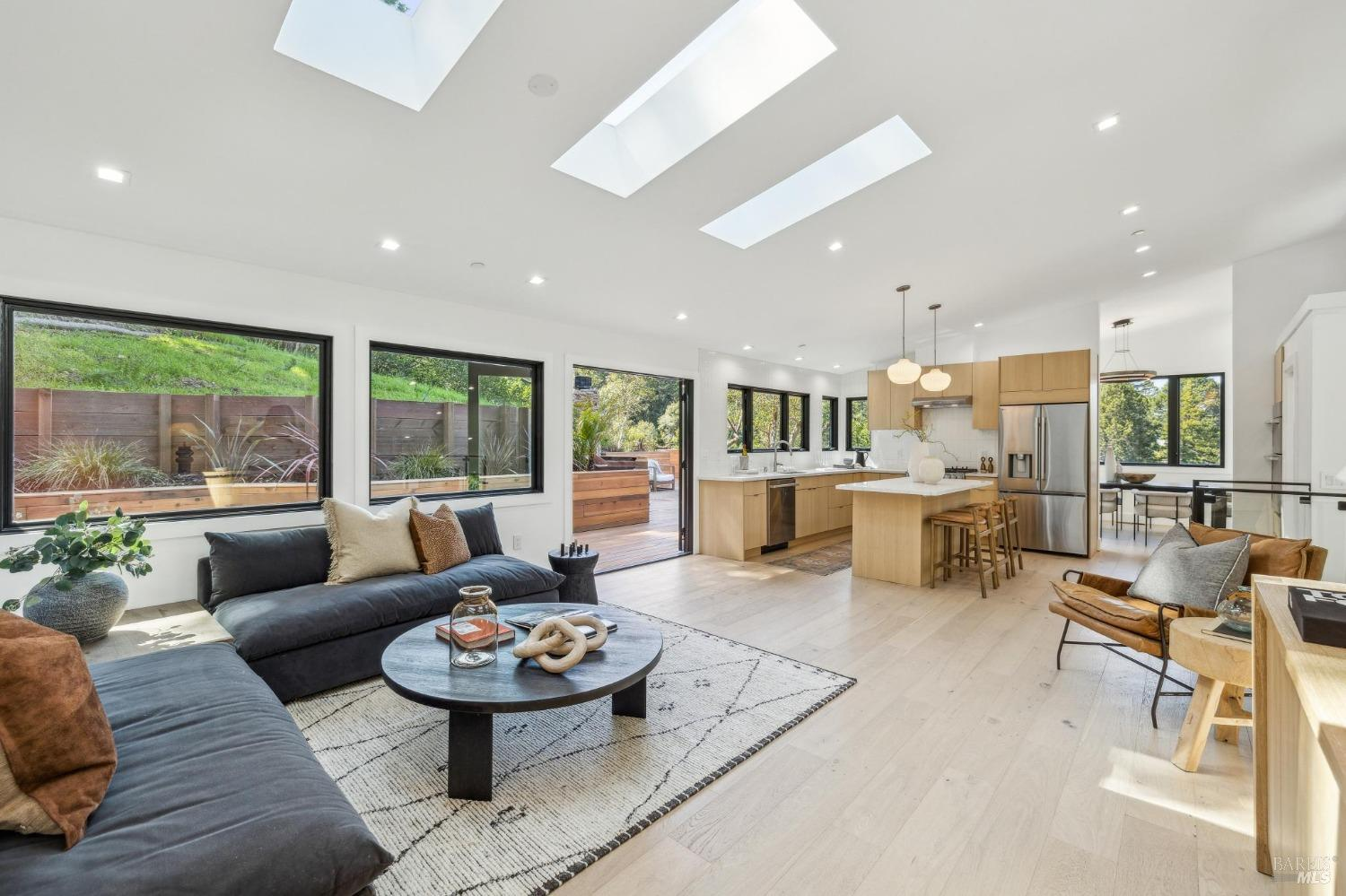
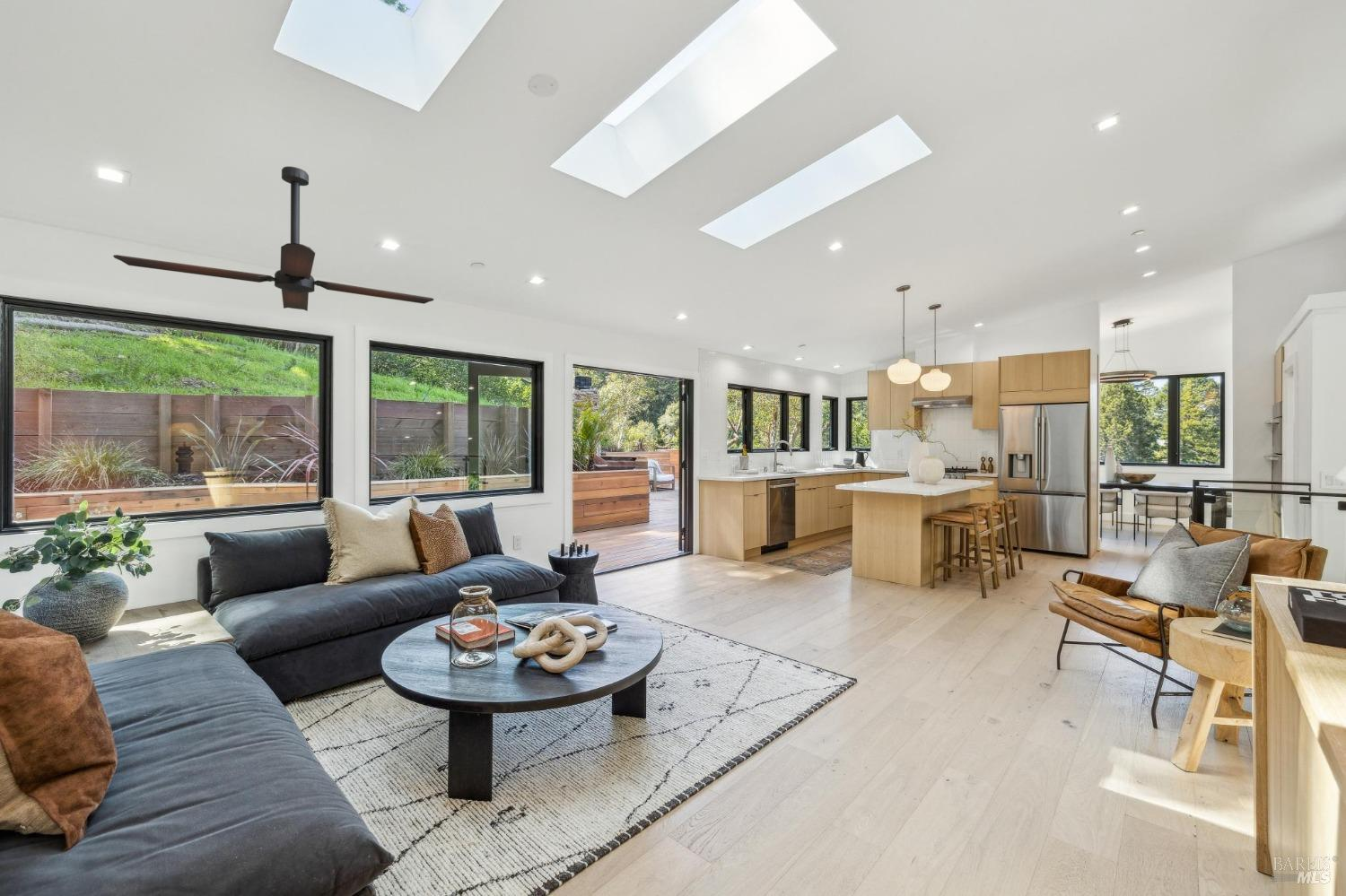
+ ceiling fan (294, 231)
